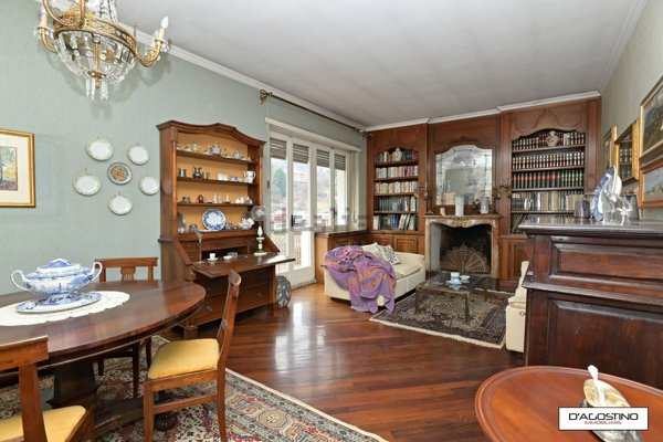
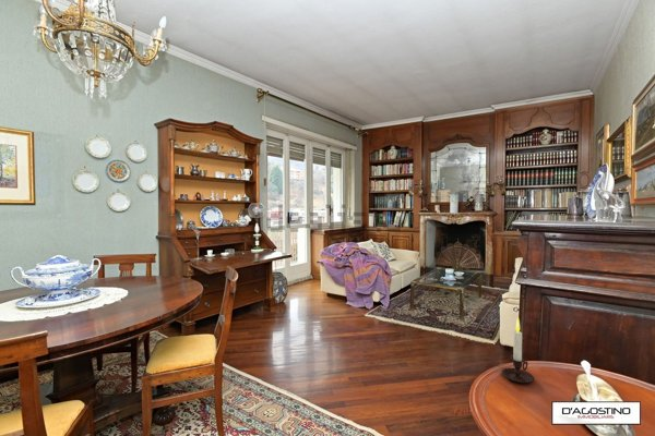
+ candle (519, 346)
